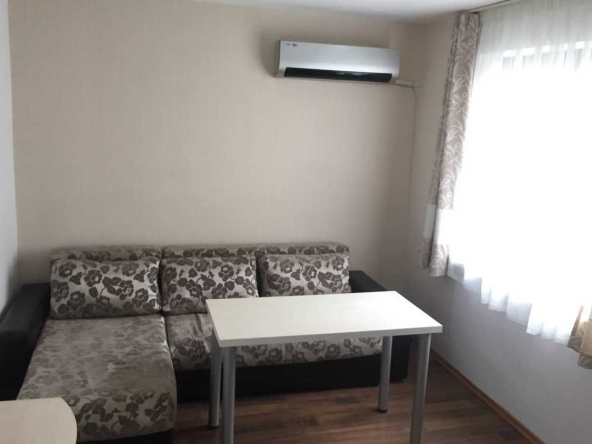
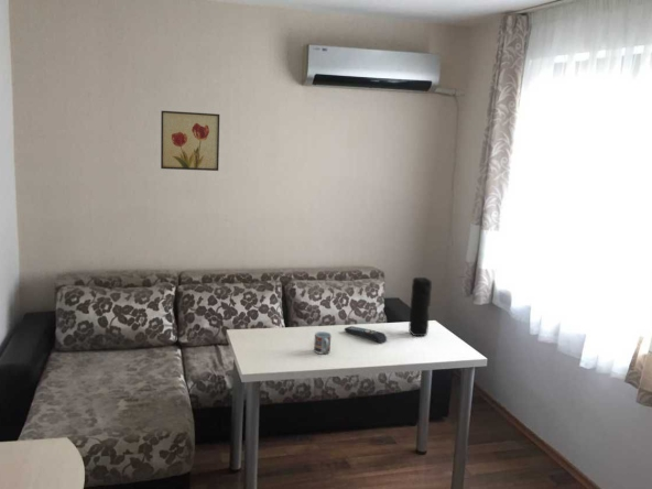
+ remote control (365, 333)
+ wall art (189, 141)
+ cup (323, 344)
+ speaker (420, 306)
